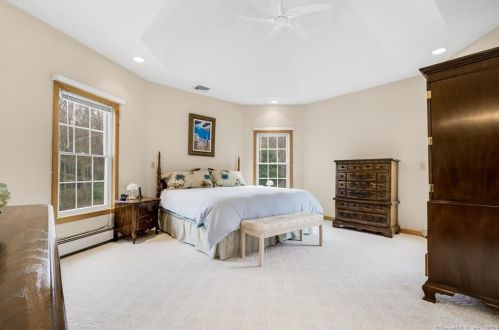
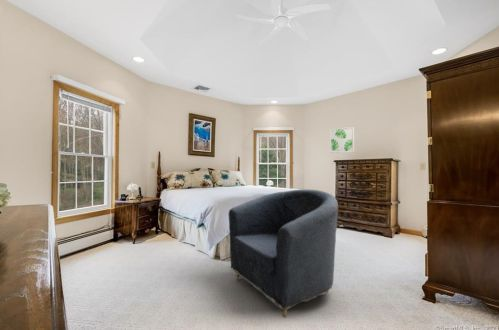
+ armchair (282, 241)
+ wall art (341, 140)
